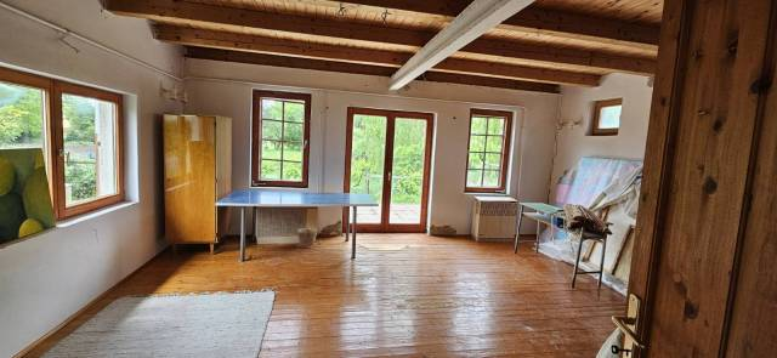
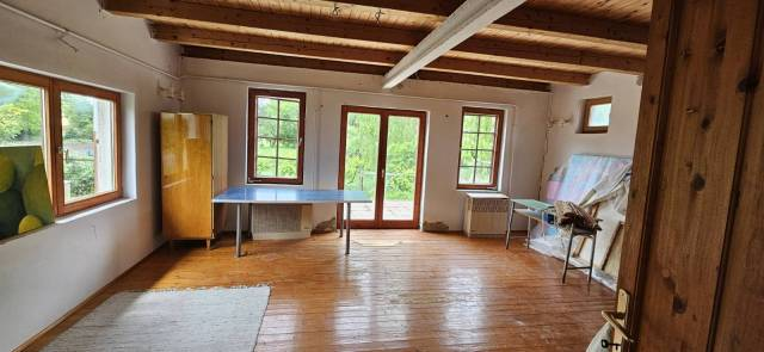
- plant pot (306, 237)
